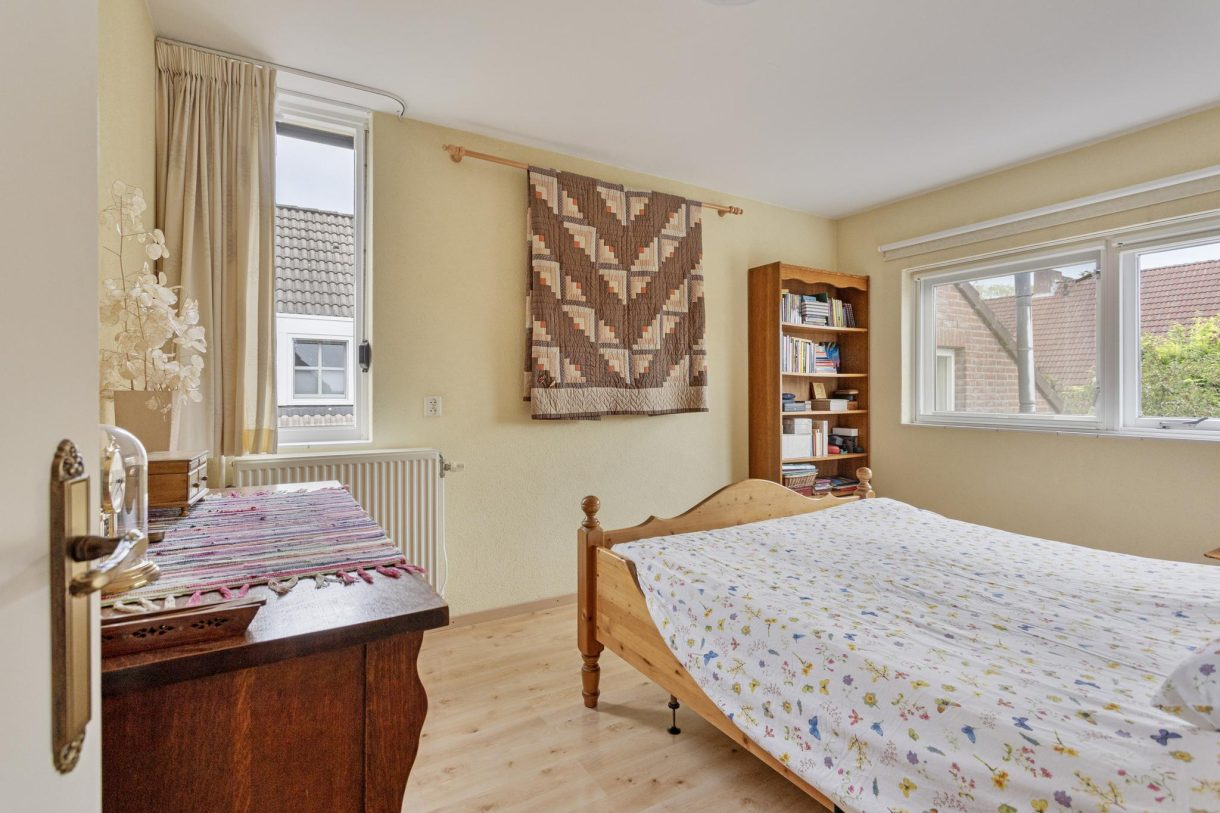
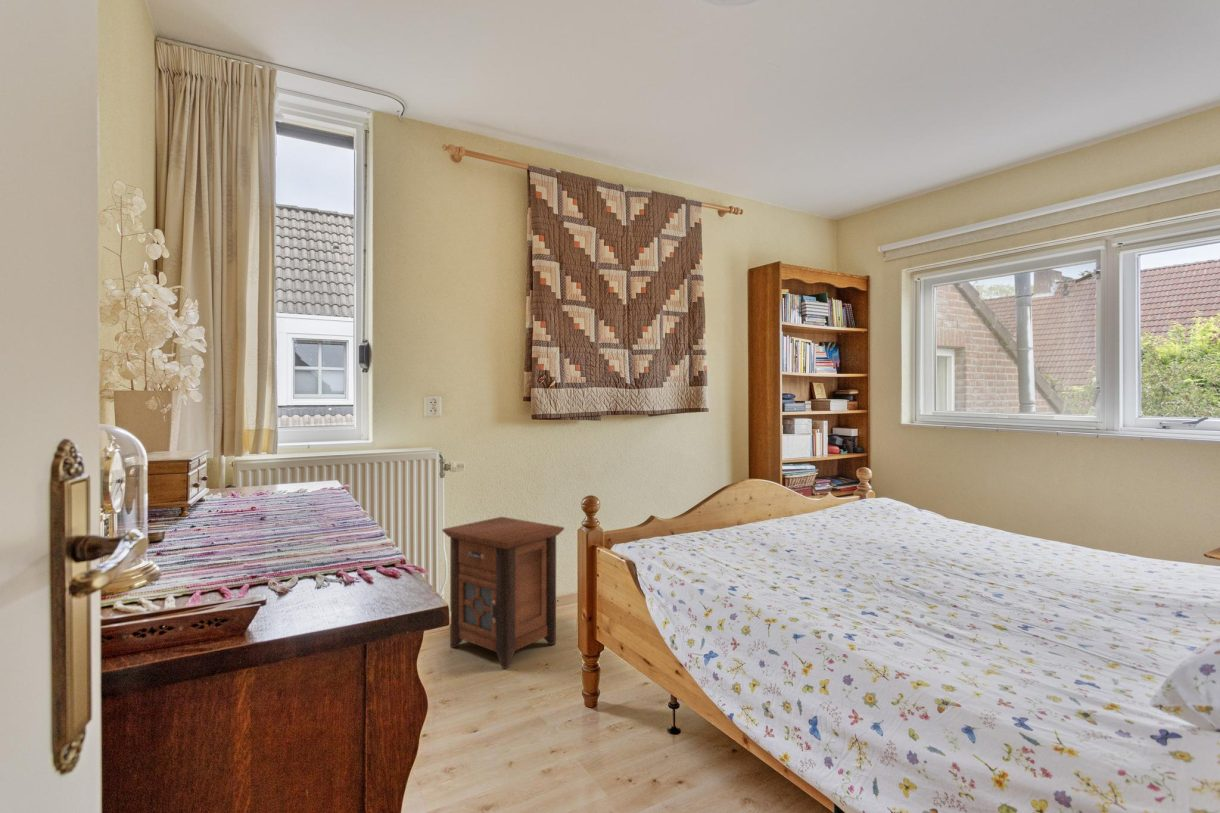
+ nightstand (503, 586)
